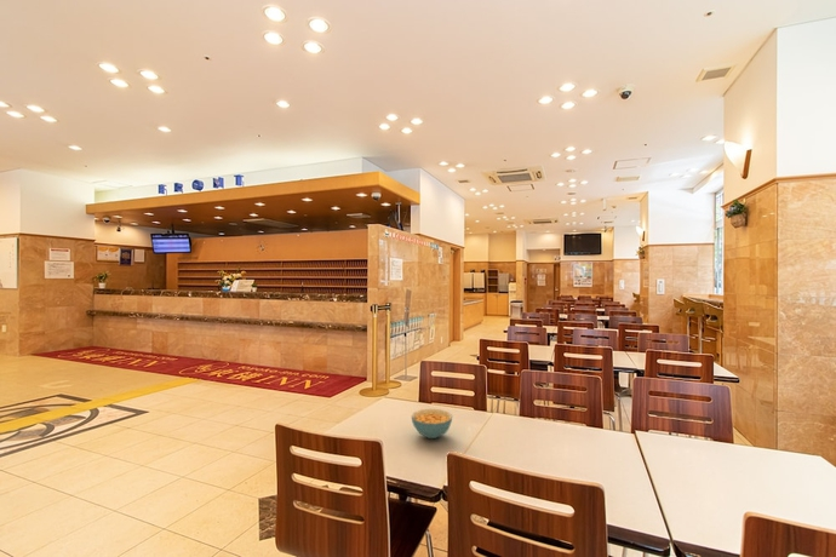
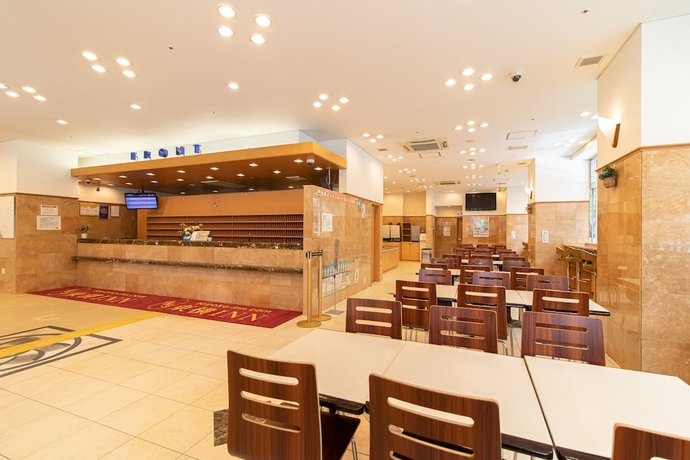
- cereal bowl (431, 425)
